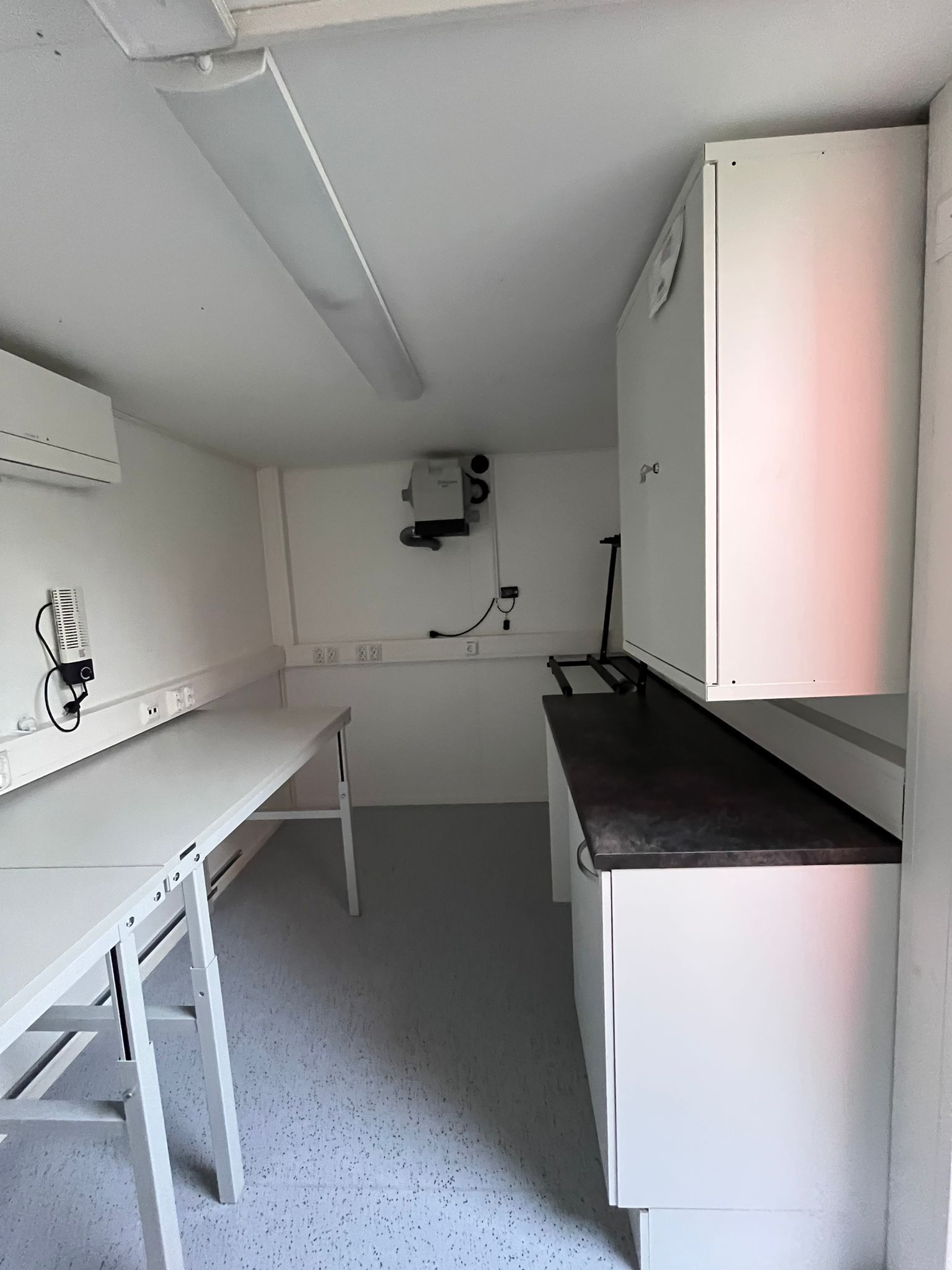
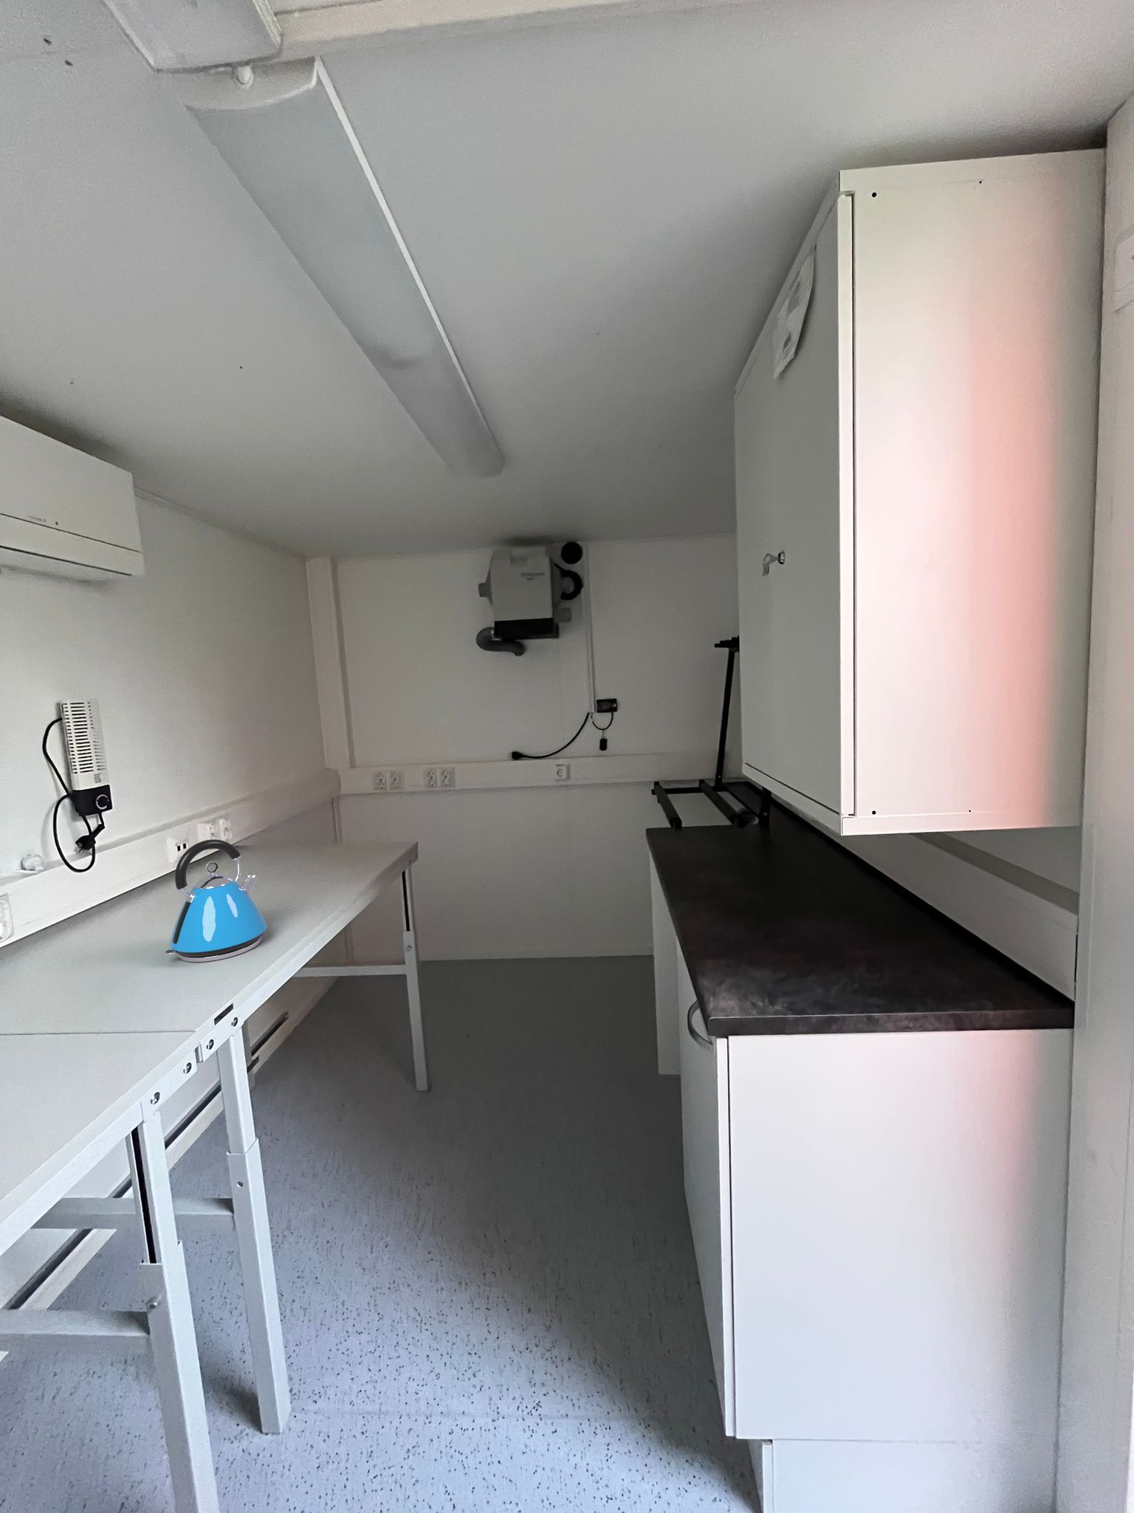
+ kettle (211, 894)
